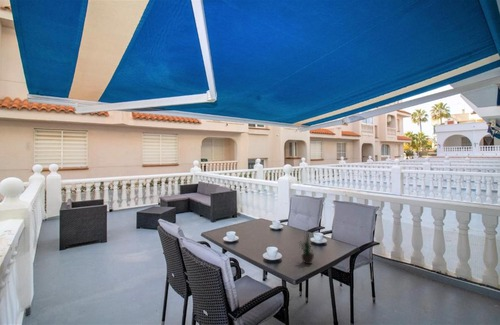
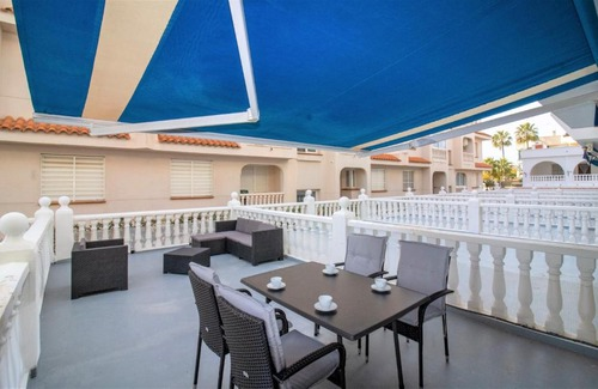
- potted plant (306, 242)
